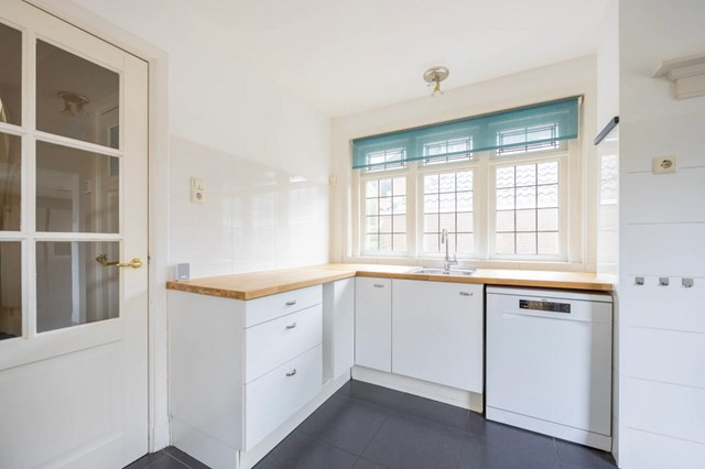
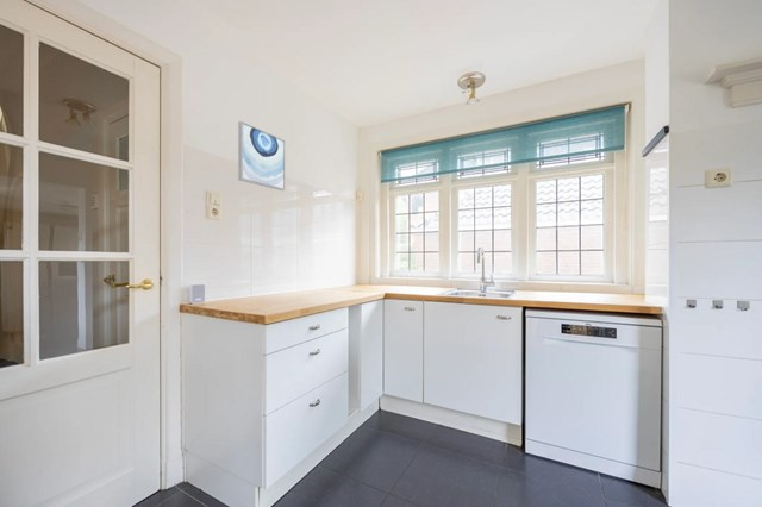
+ wall art (263, 158)
